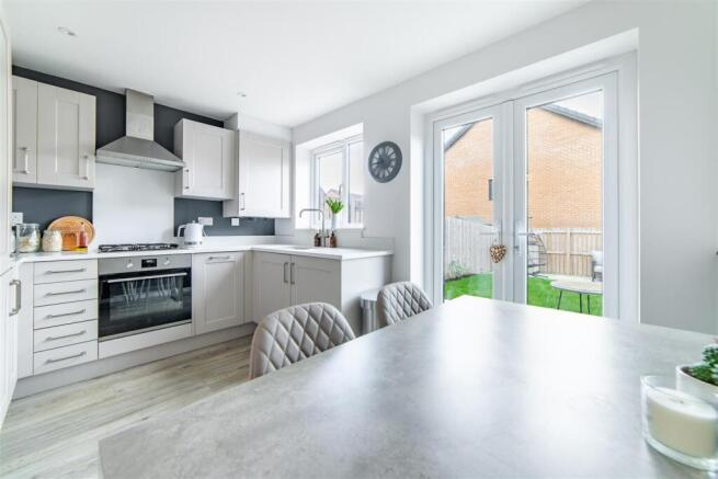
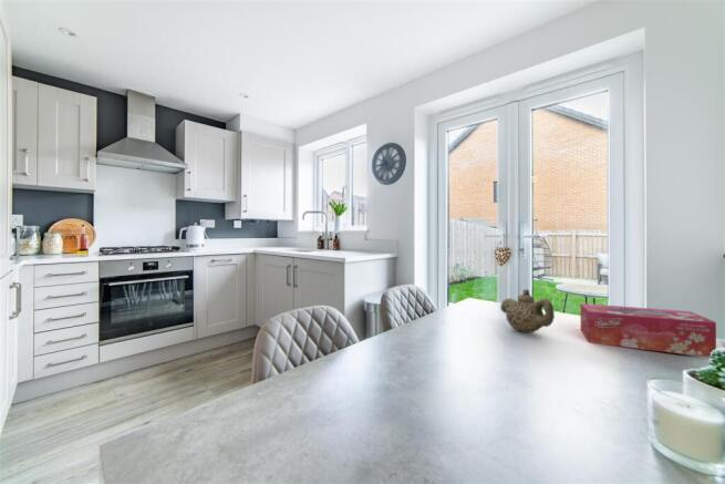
+ tissue box (639, 327)
+ teapot (526, 310)
